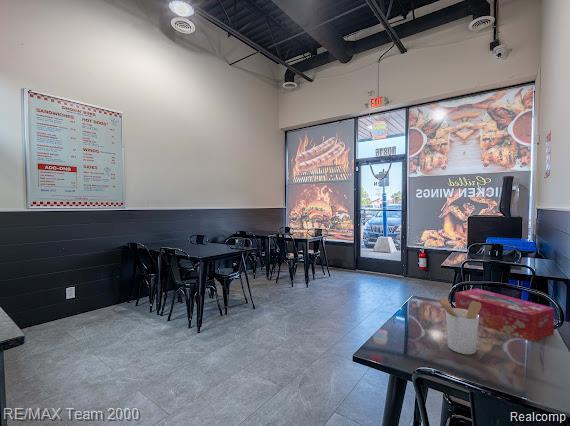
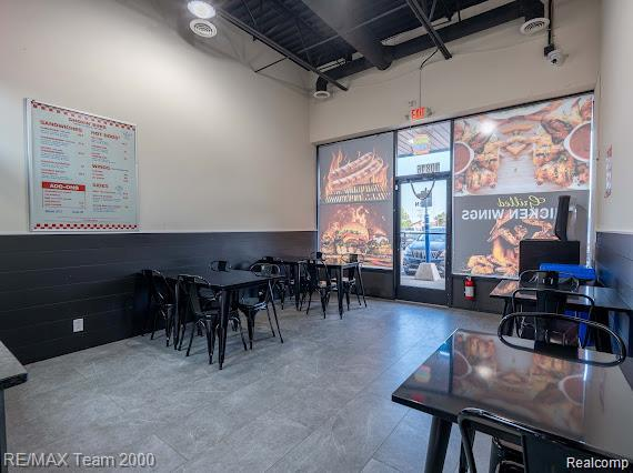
- tissue box (500, 311)
- utensil holder (455, 323)
